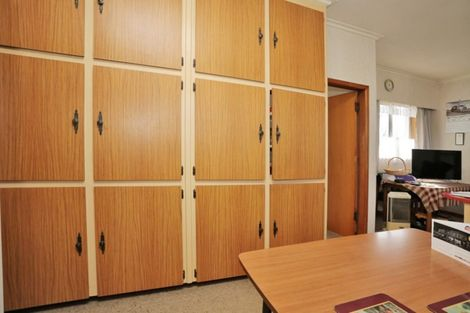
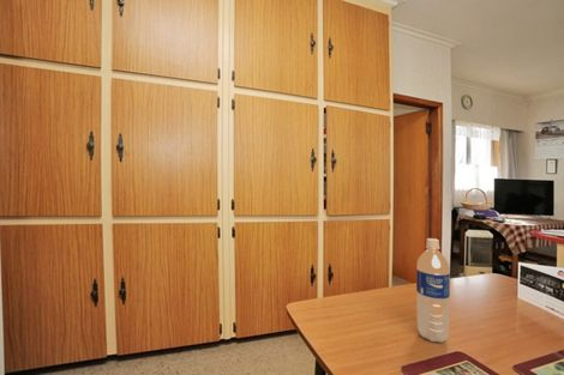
+ water bottle (432, 288)
